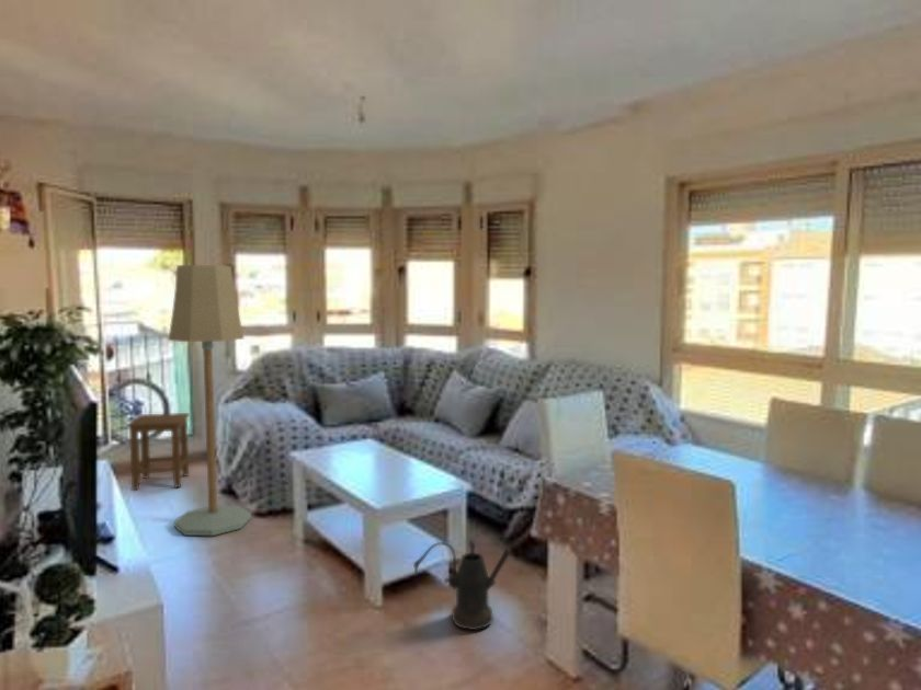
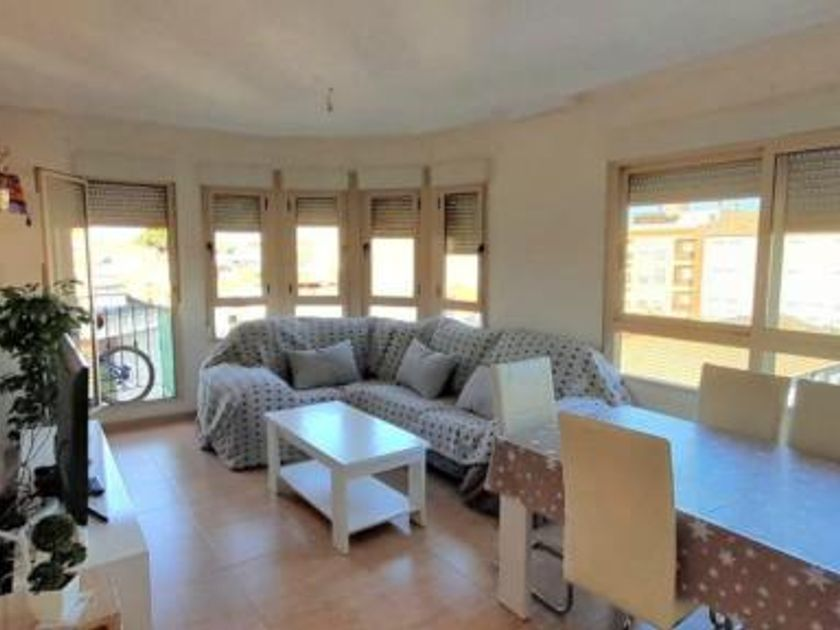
- stool (160, 458)
- floor lamp (208, 396)
- watering can (462, 580)
